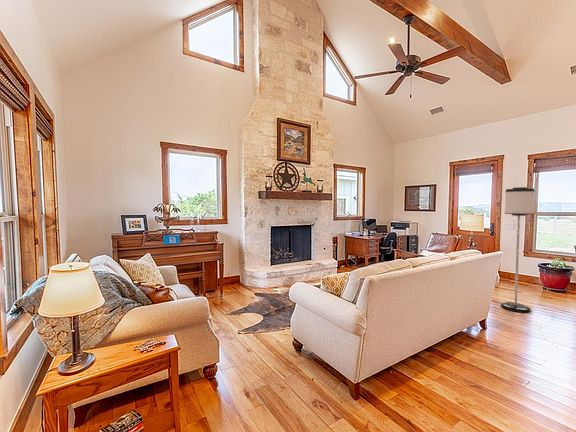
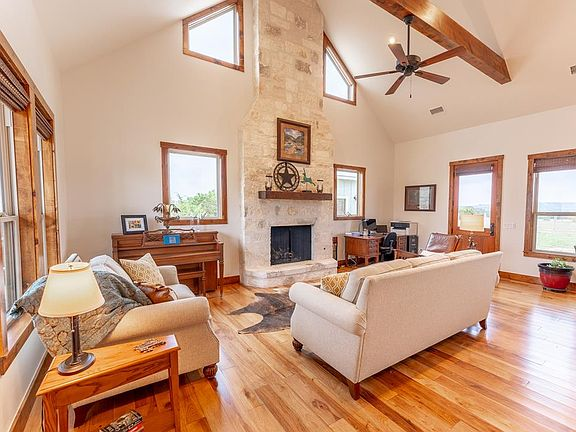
- floor lamp (517, 248)
